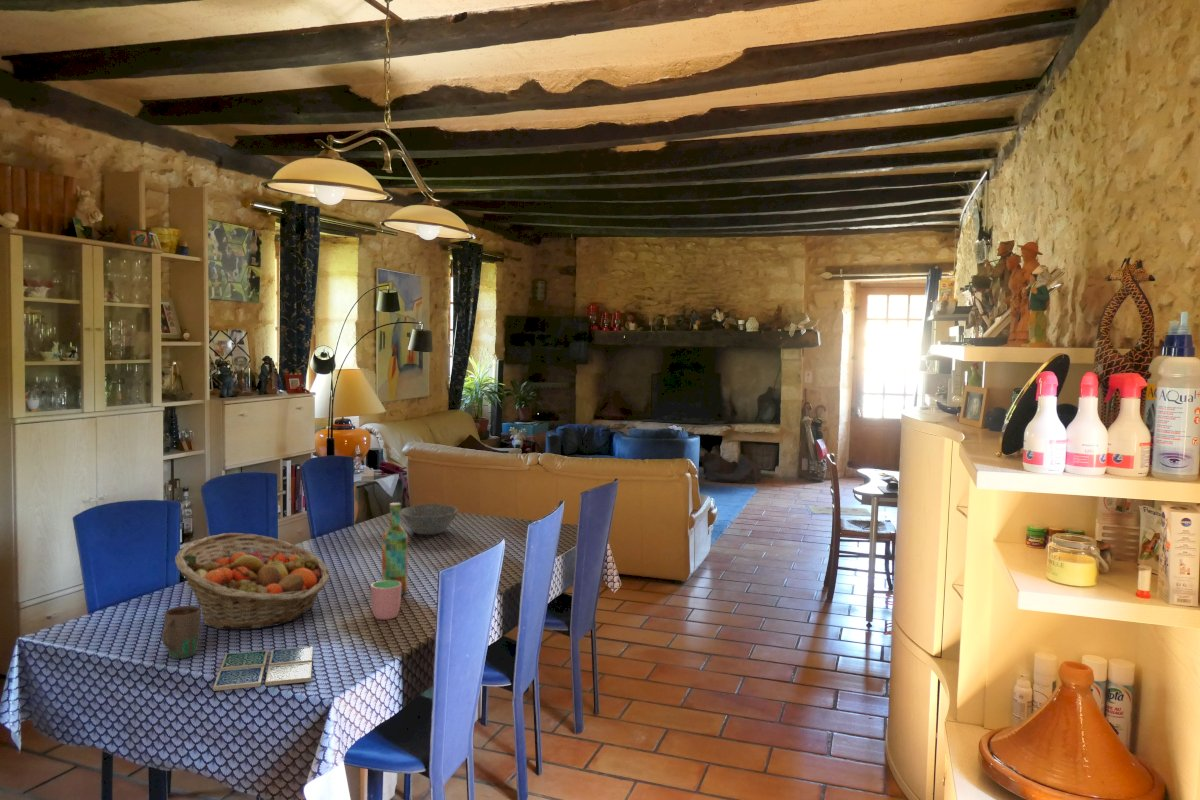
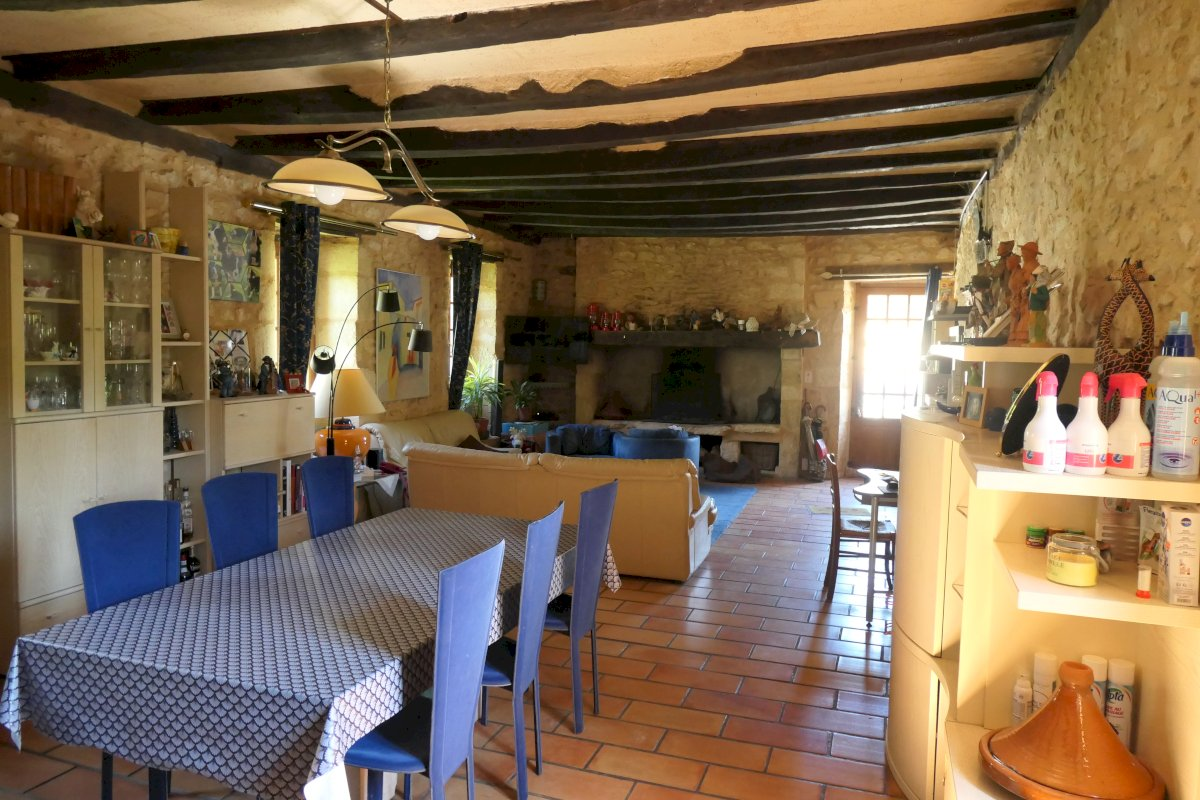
- drink coaster (268, 667)
- mug (178, 635)
- cup (388, 598)
- fruit basket (255, 577)
- bowl (429, 520)
- wine bottle (394, 547)
